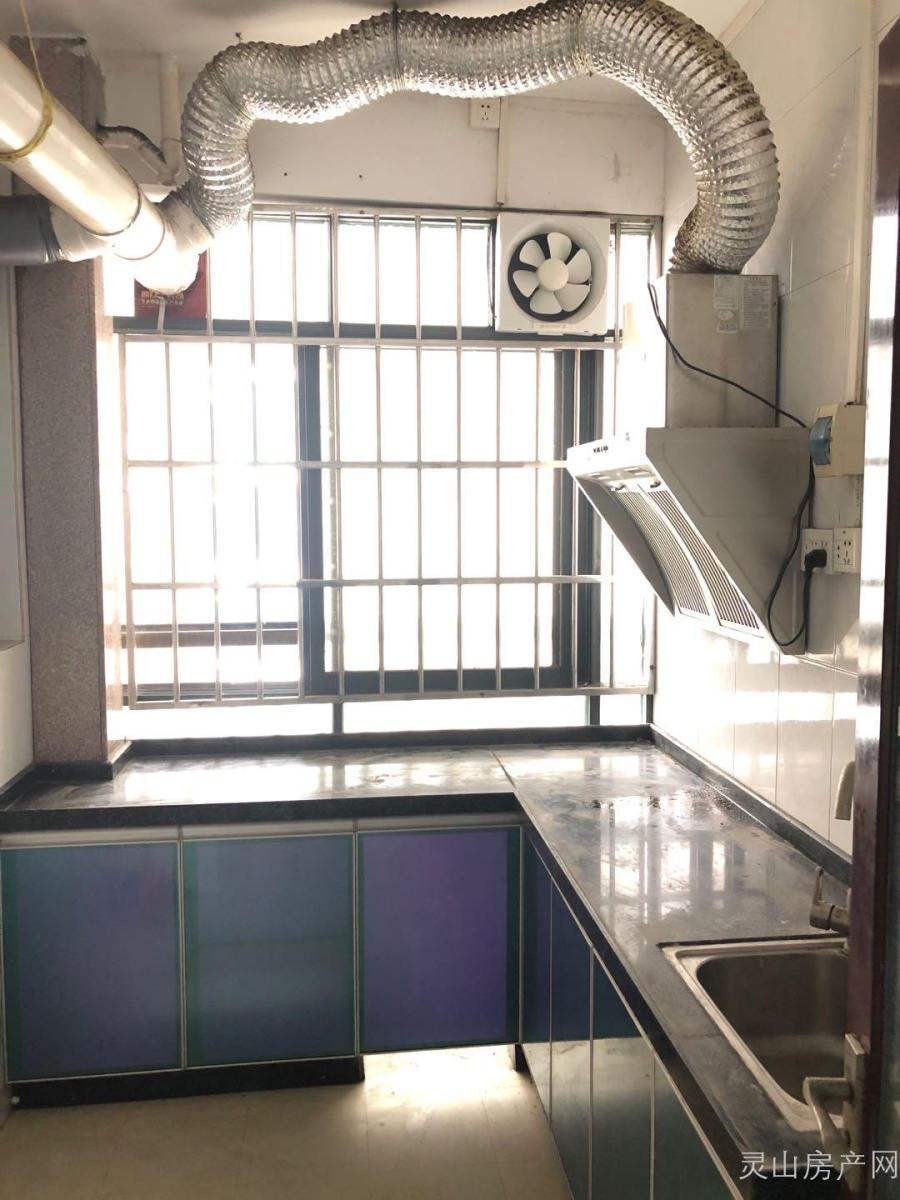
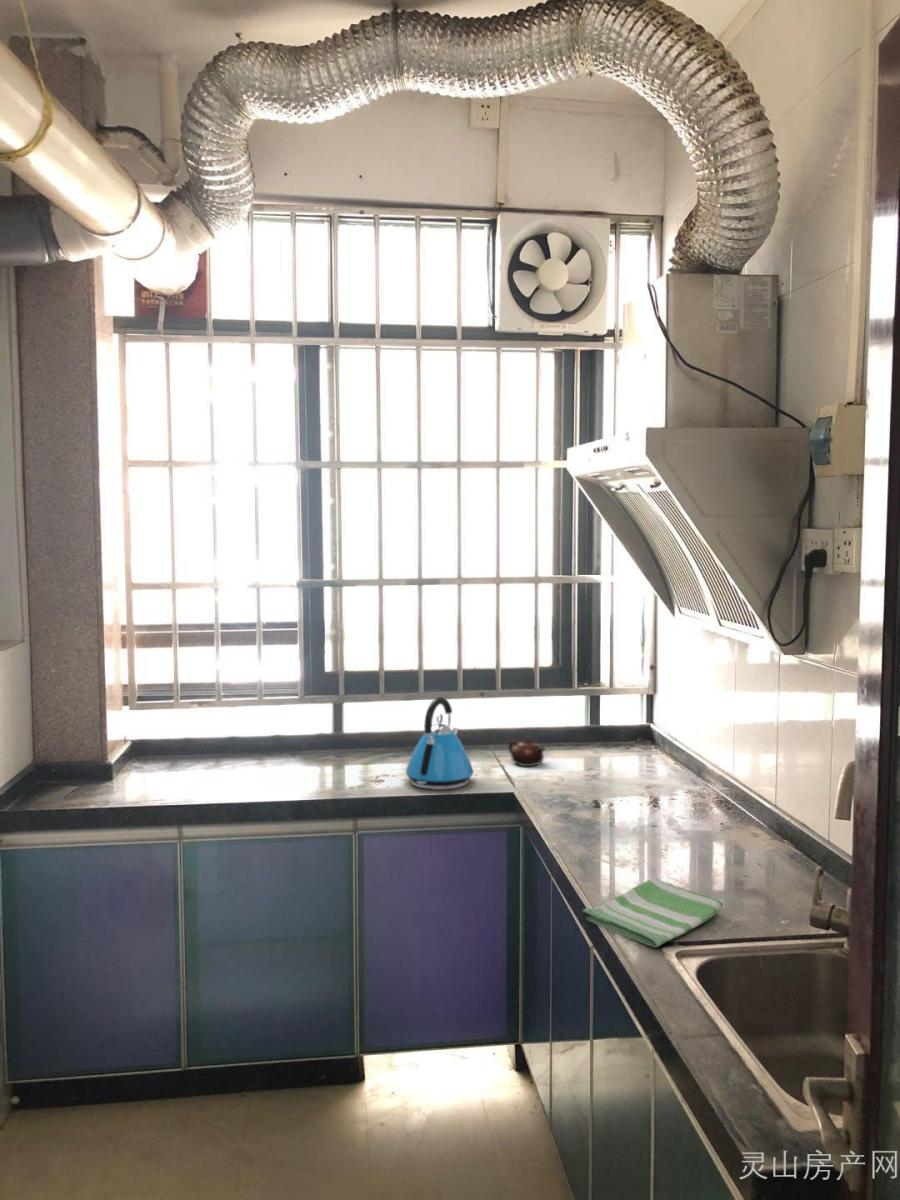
+ teapot (526, 749)
+ kettle (438, 739)
+ dish towel (654, 909)
